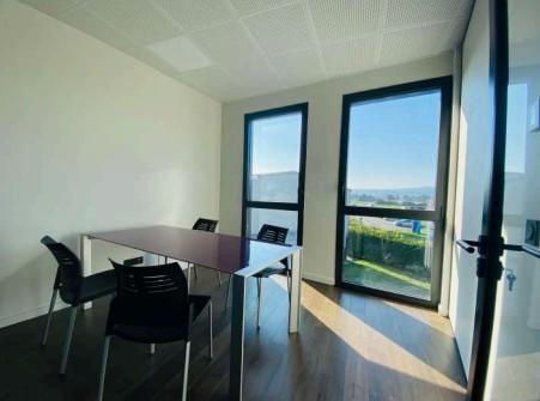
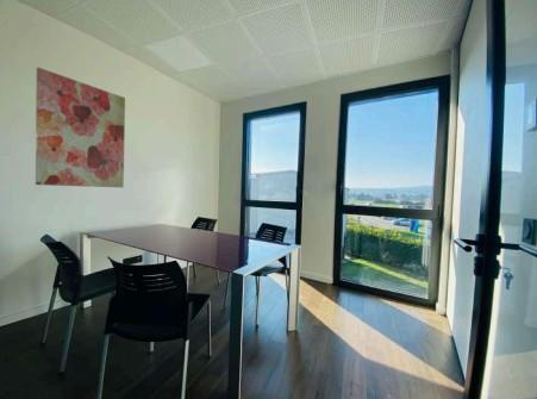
+ wall art (86, 136)
